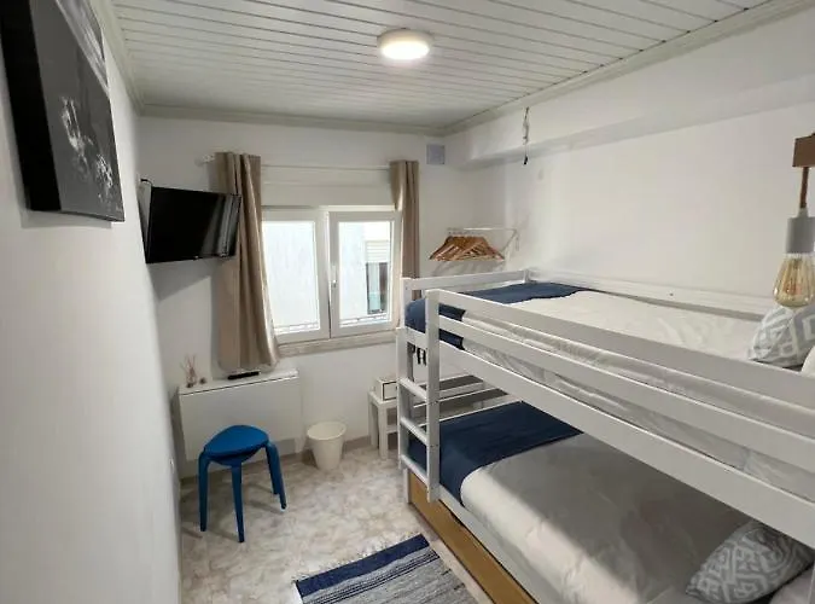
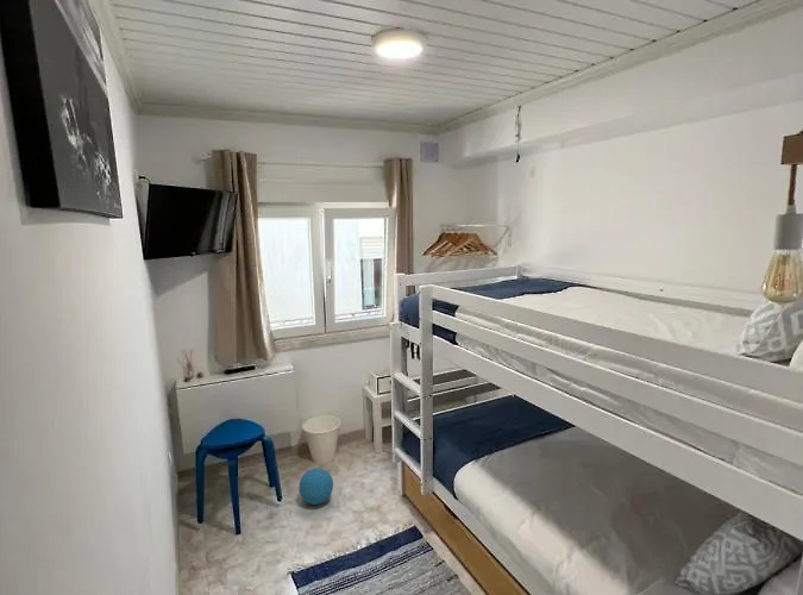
+ ball (315, 486)
